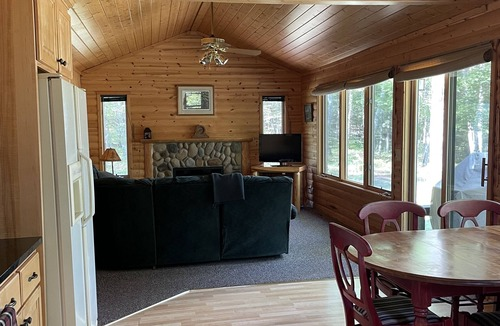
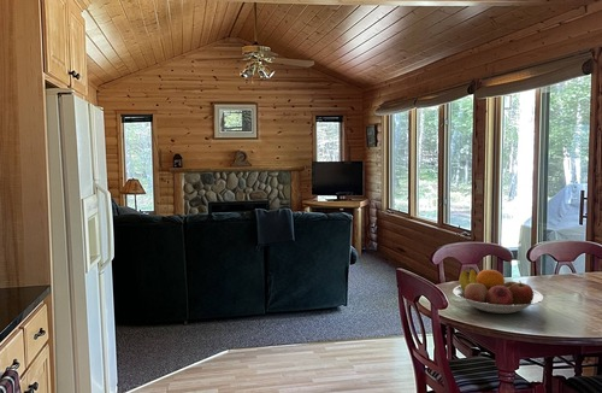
+ fruit bowl (496, 289)
